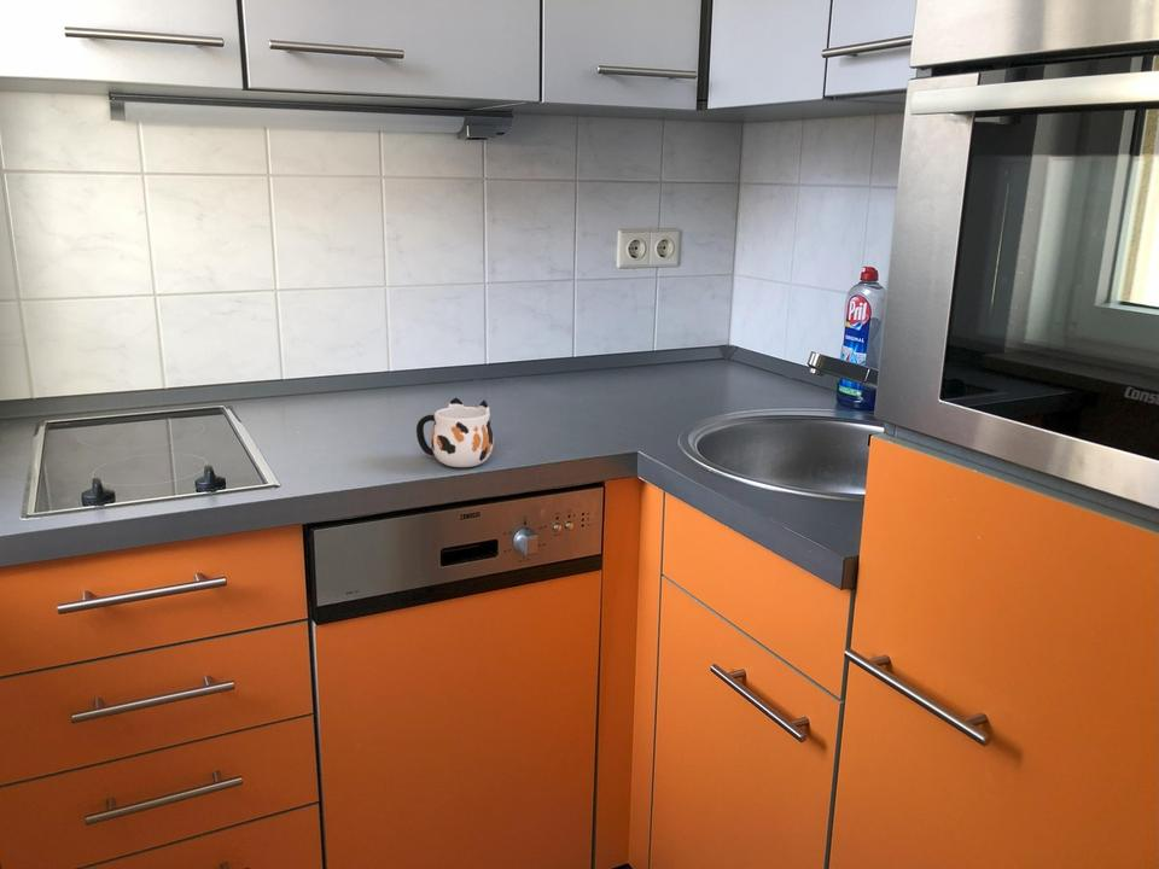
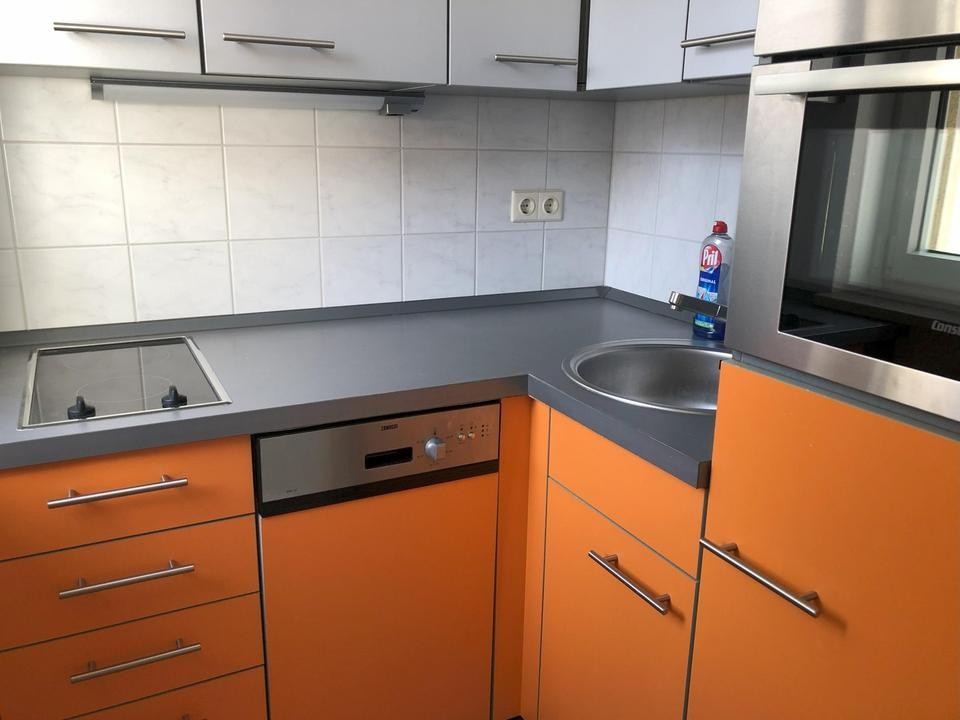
- mug (454, 432)
